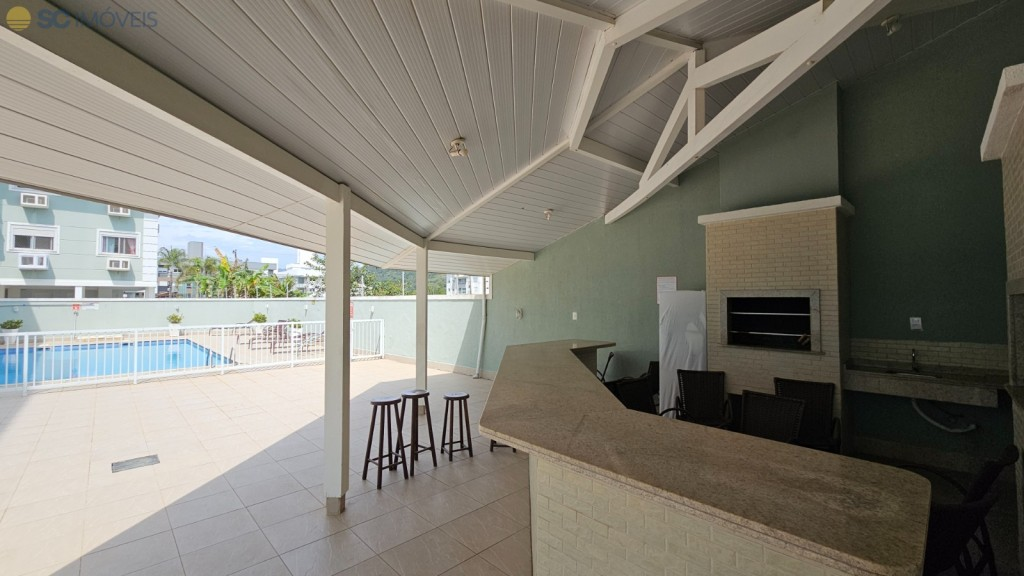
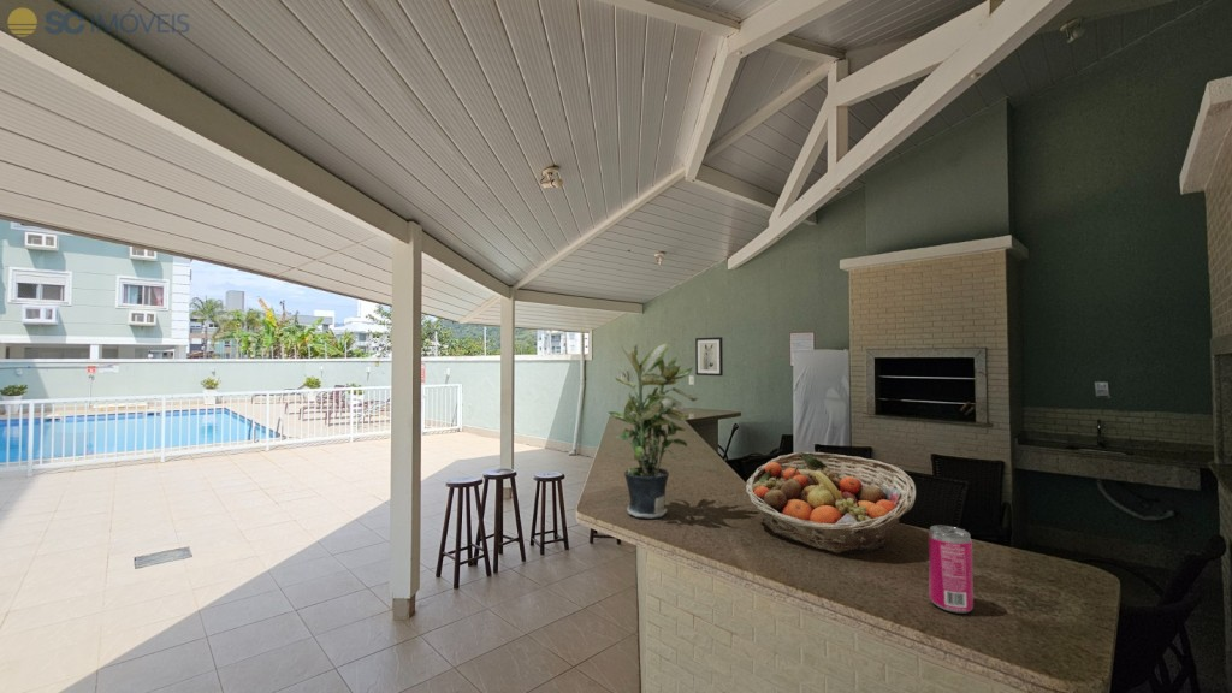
+ wall art (709, 356)
+ beverage can (949, 568)
+ fruit basket (824, 497)
+ potted plant (653, 427)
